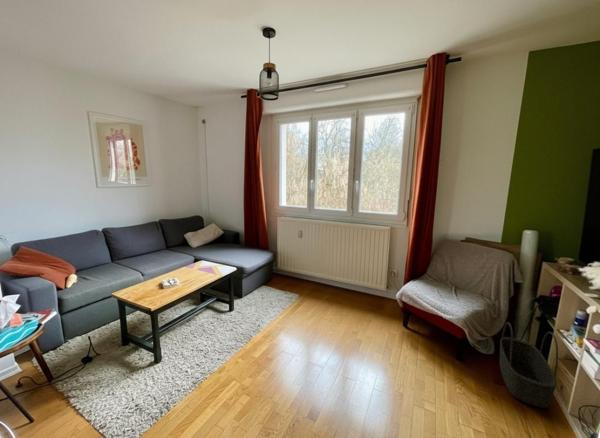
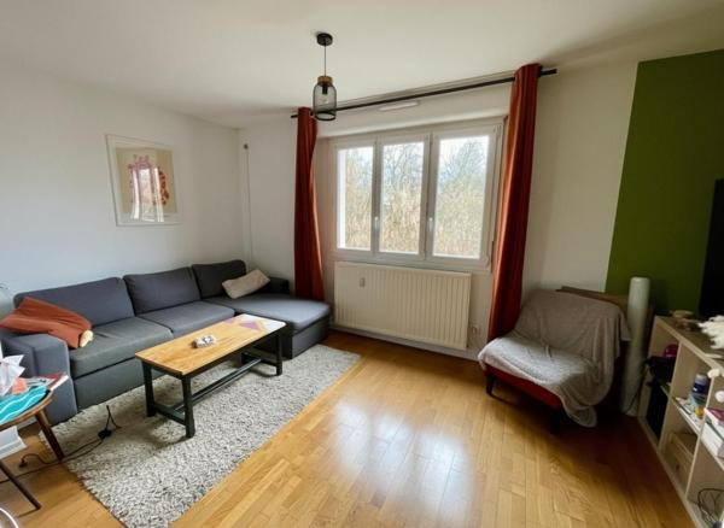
- basket (525, 354)
